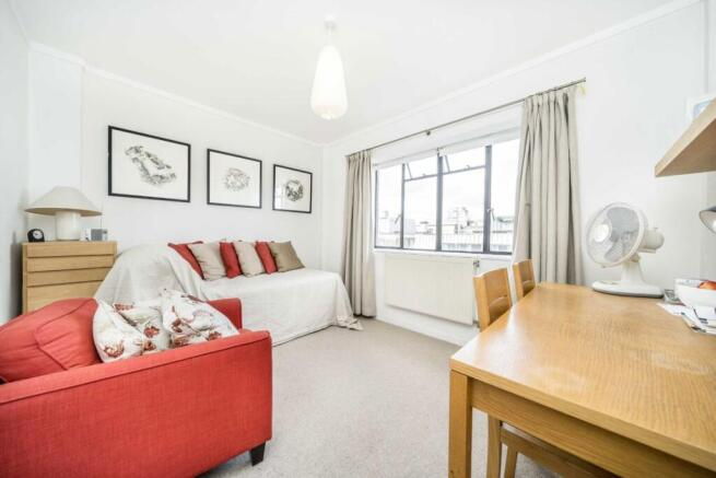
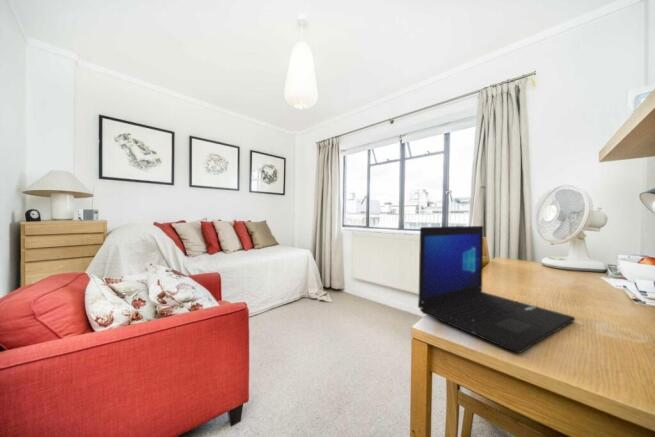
+ laptop (482, 271)
